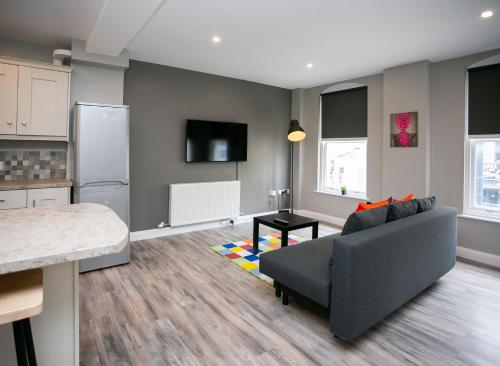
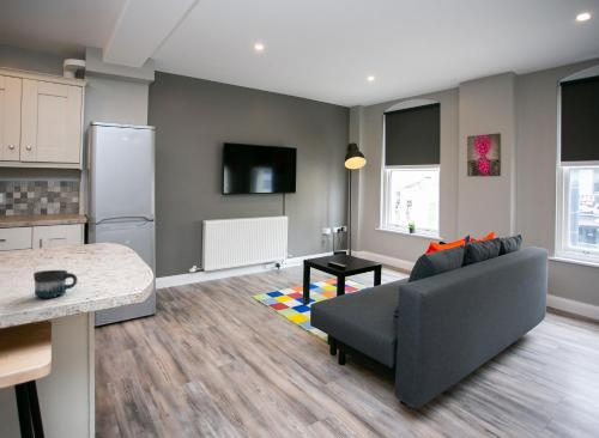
+ mug (54, 282)
